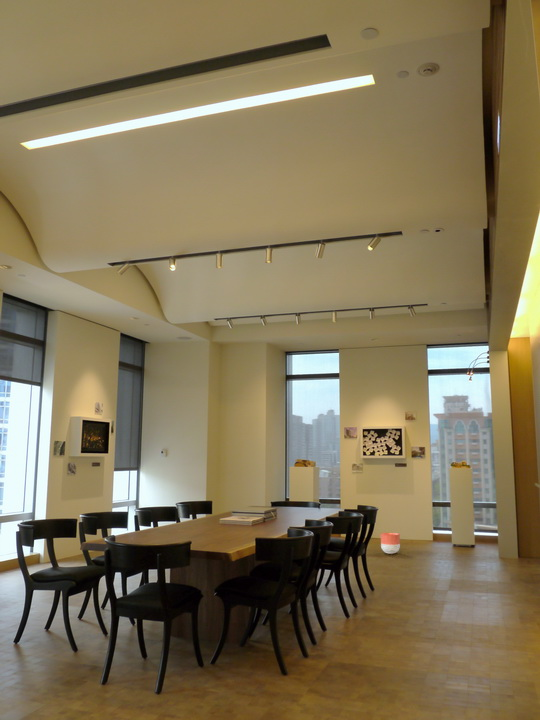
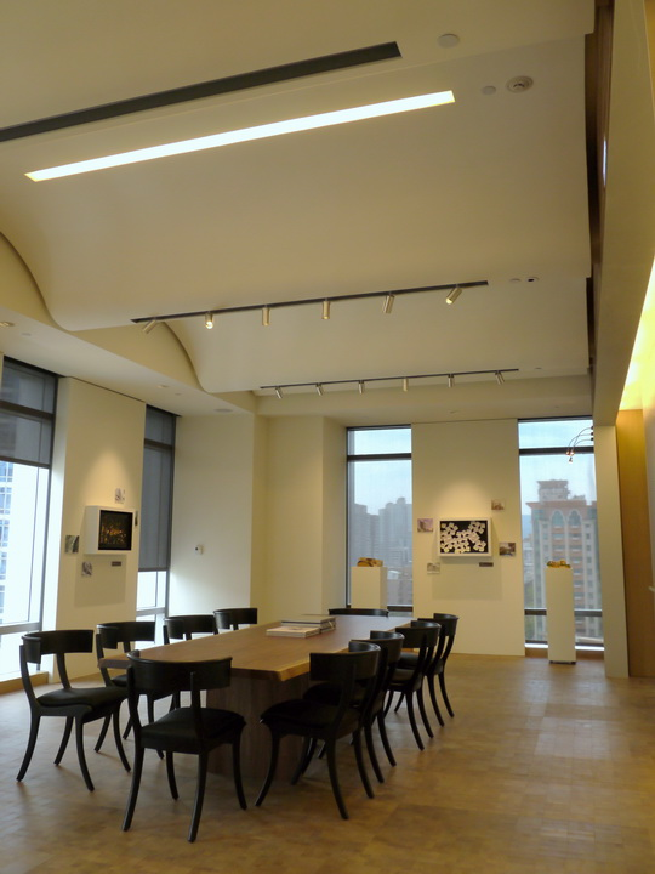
- planter (390, 543)
